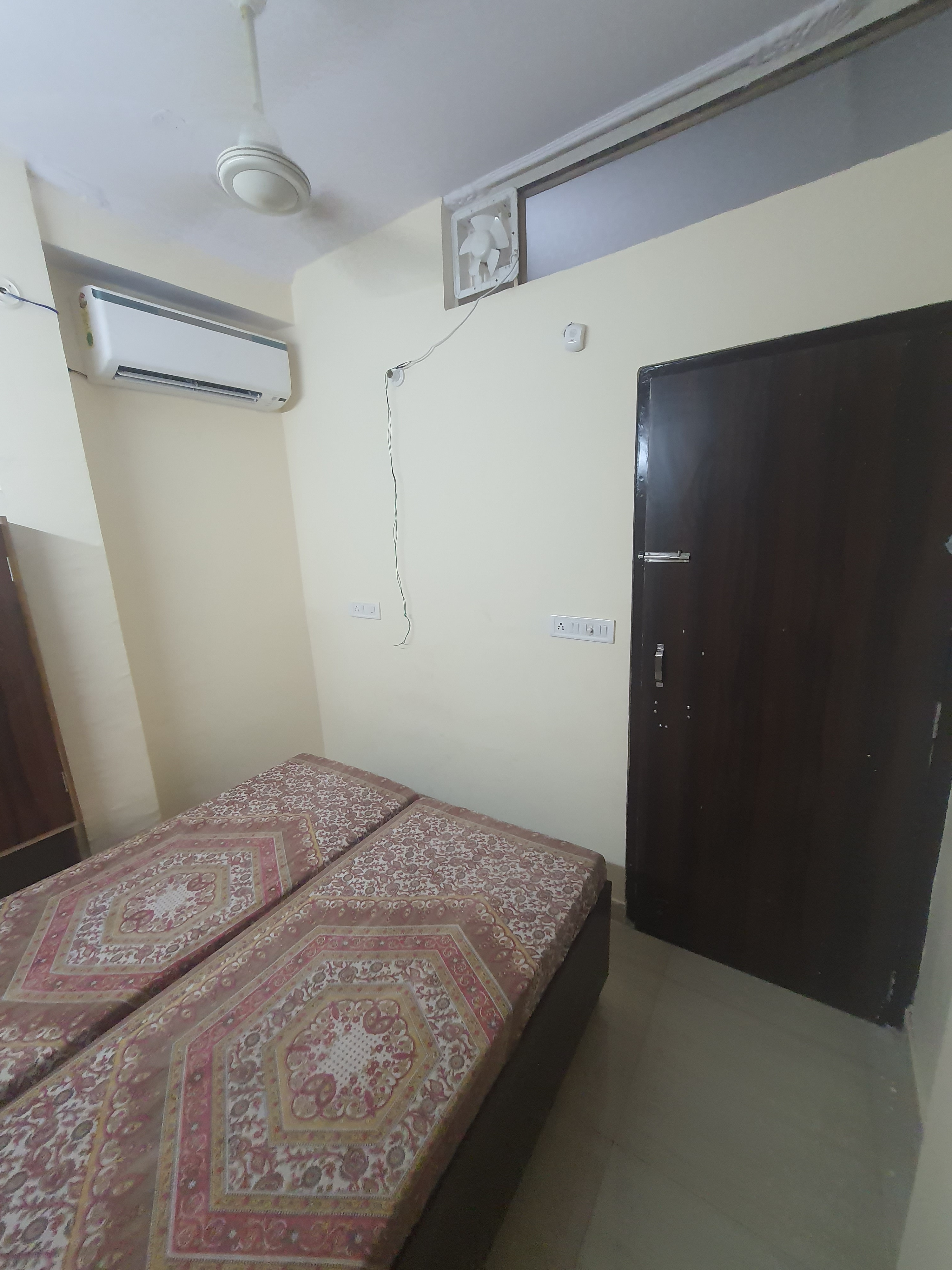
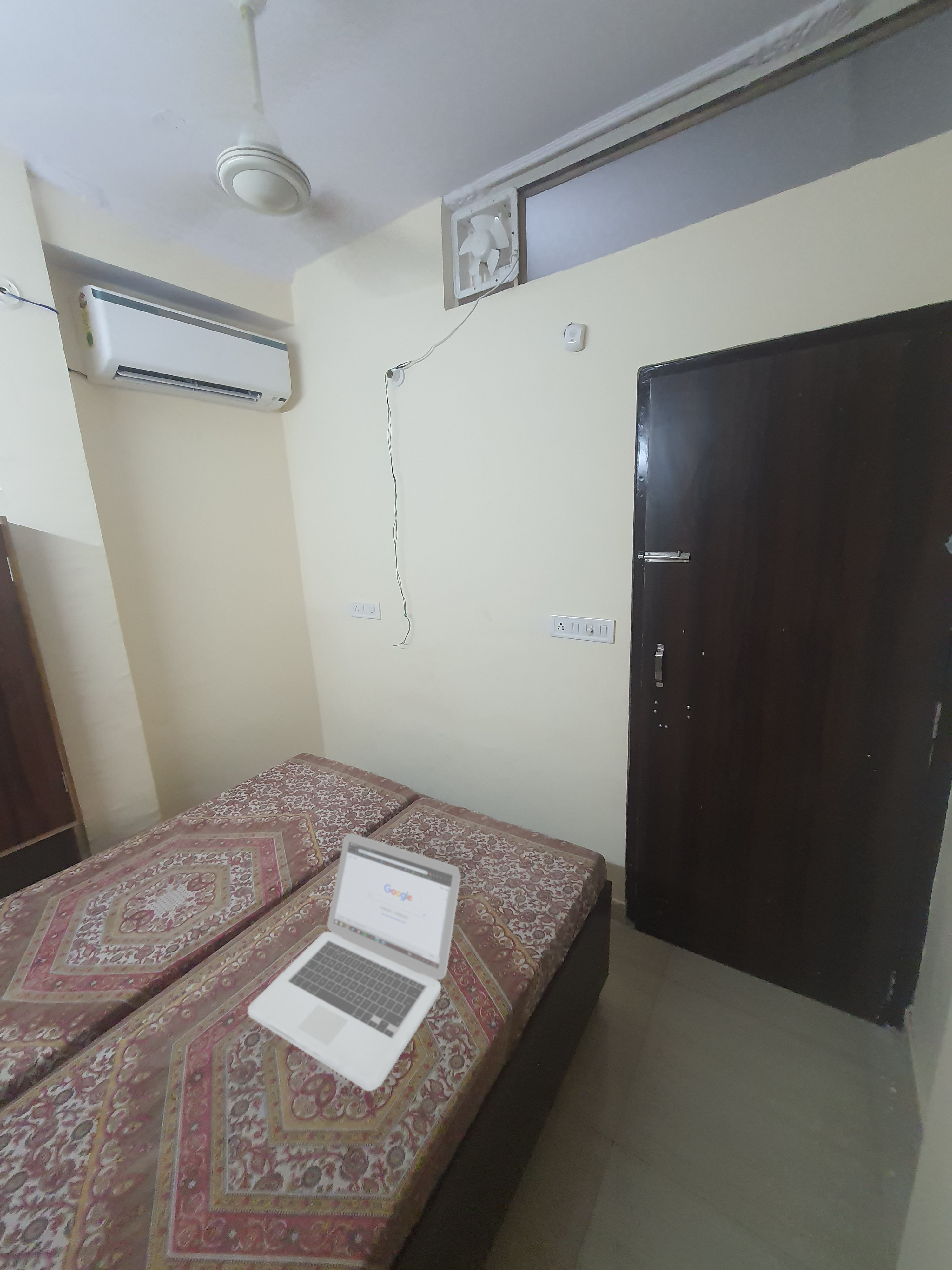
+ laptop (358, 939)
